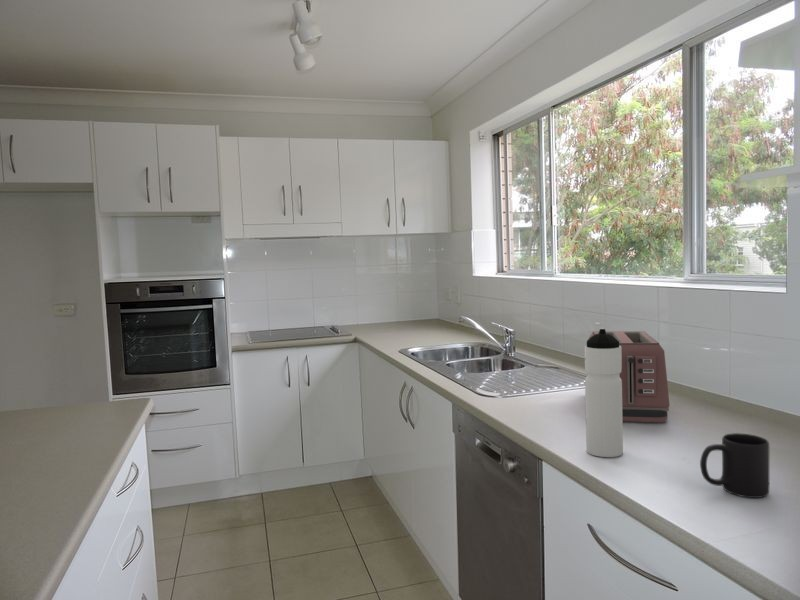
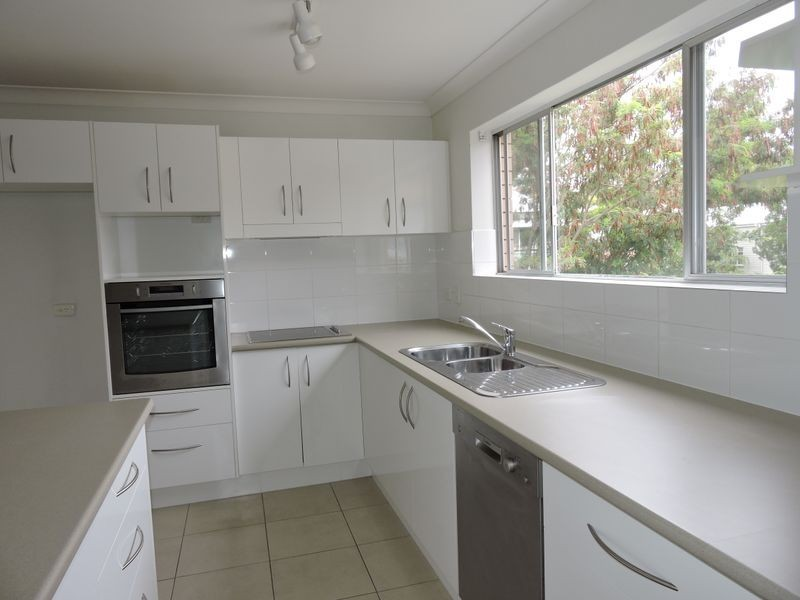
- water bottle (603, 390)
- toaster (623, 372)
- mug (733, 465)
